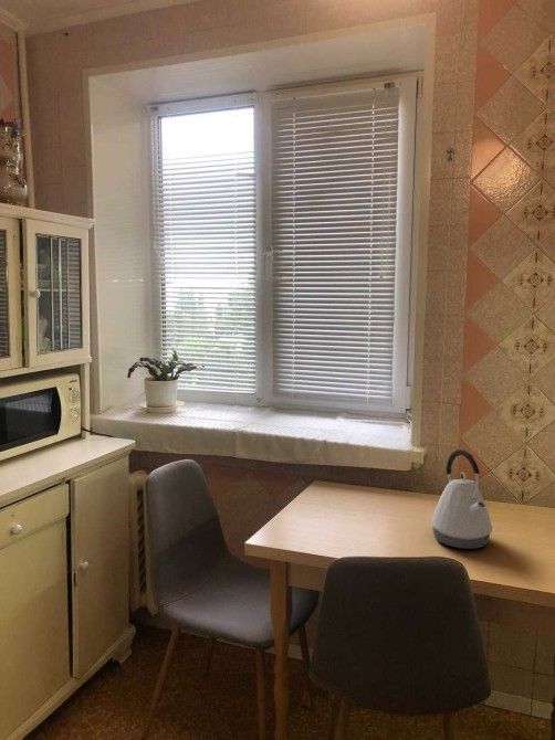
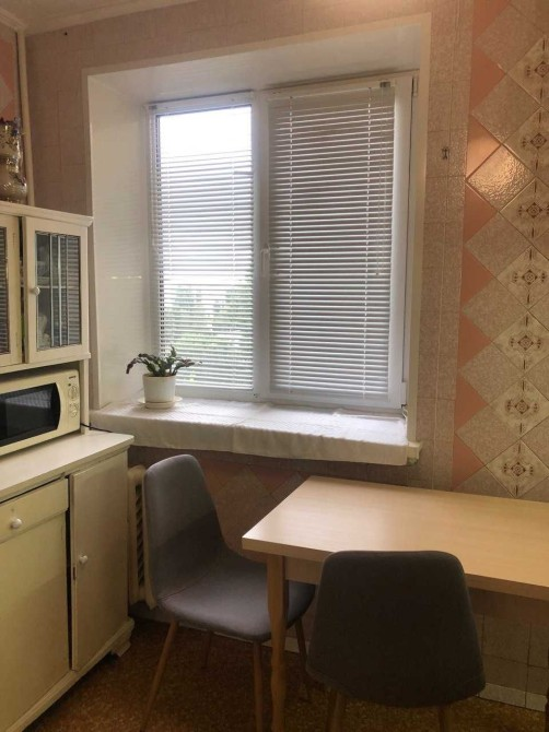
- kettle (463, 496)
